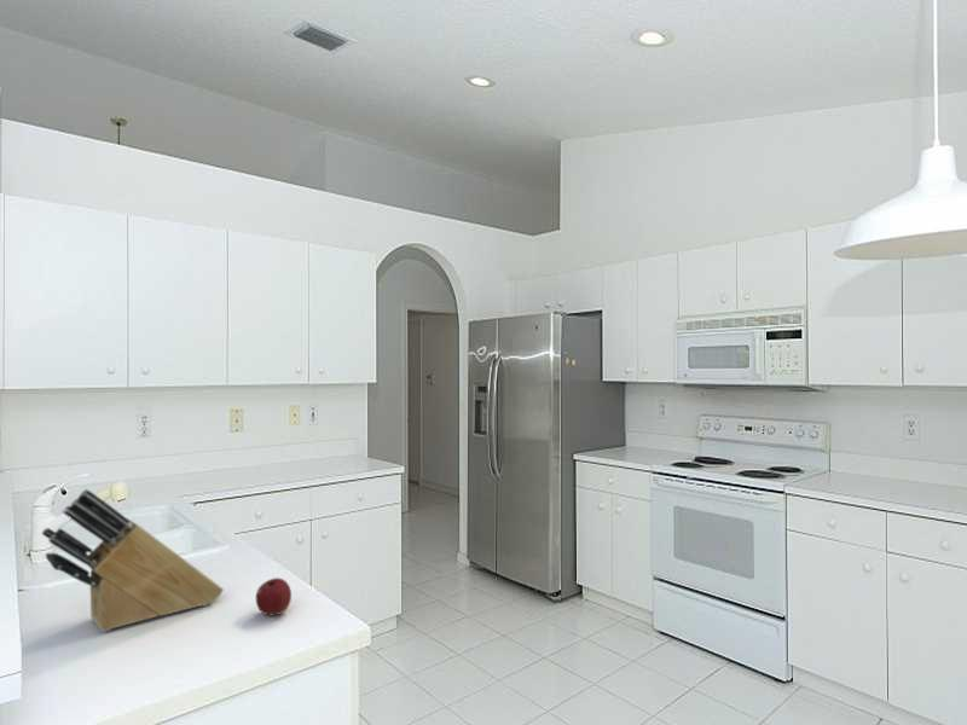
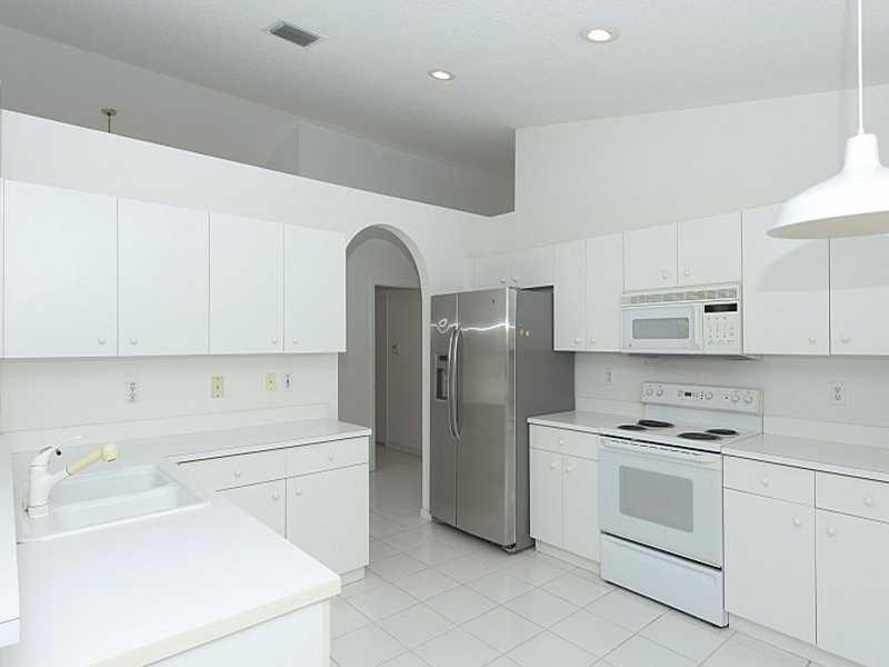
- apple (273, 596)
- knife block (137, 547)
